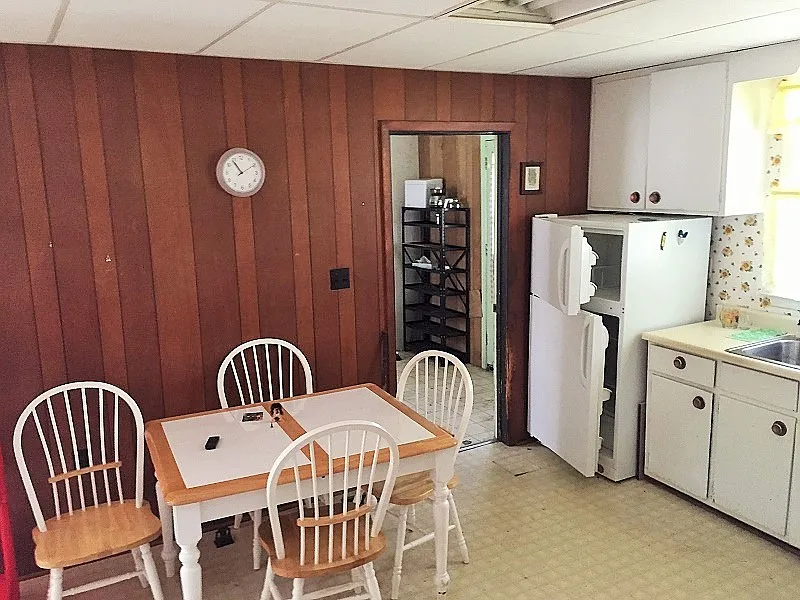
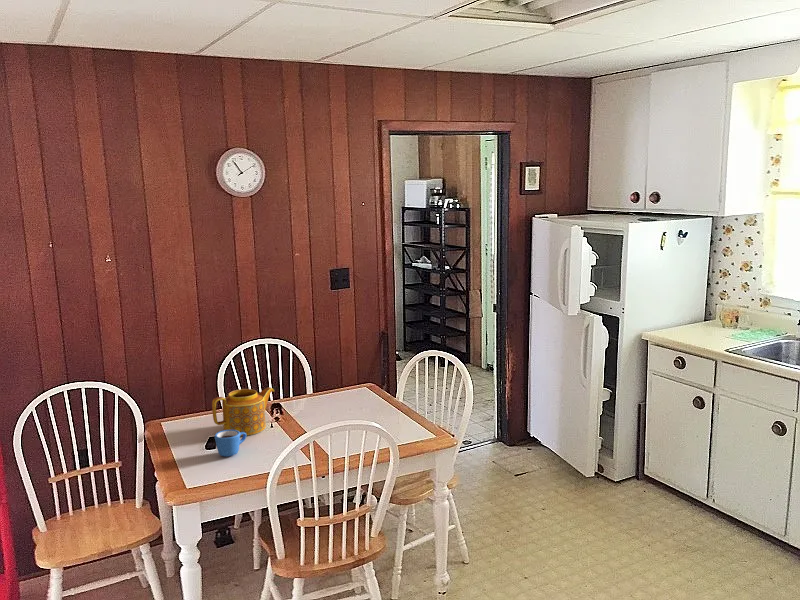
+ teapot (245, 410)
+ mug (231, 442)
